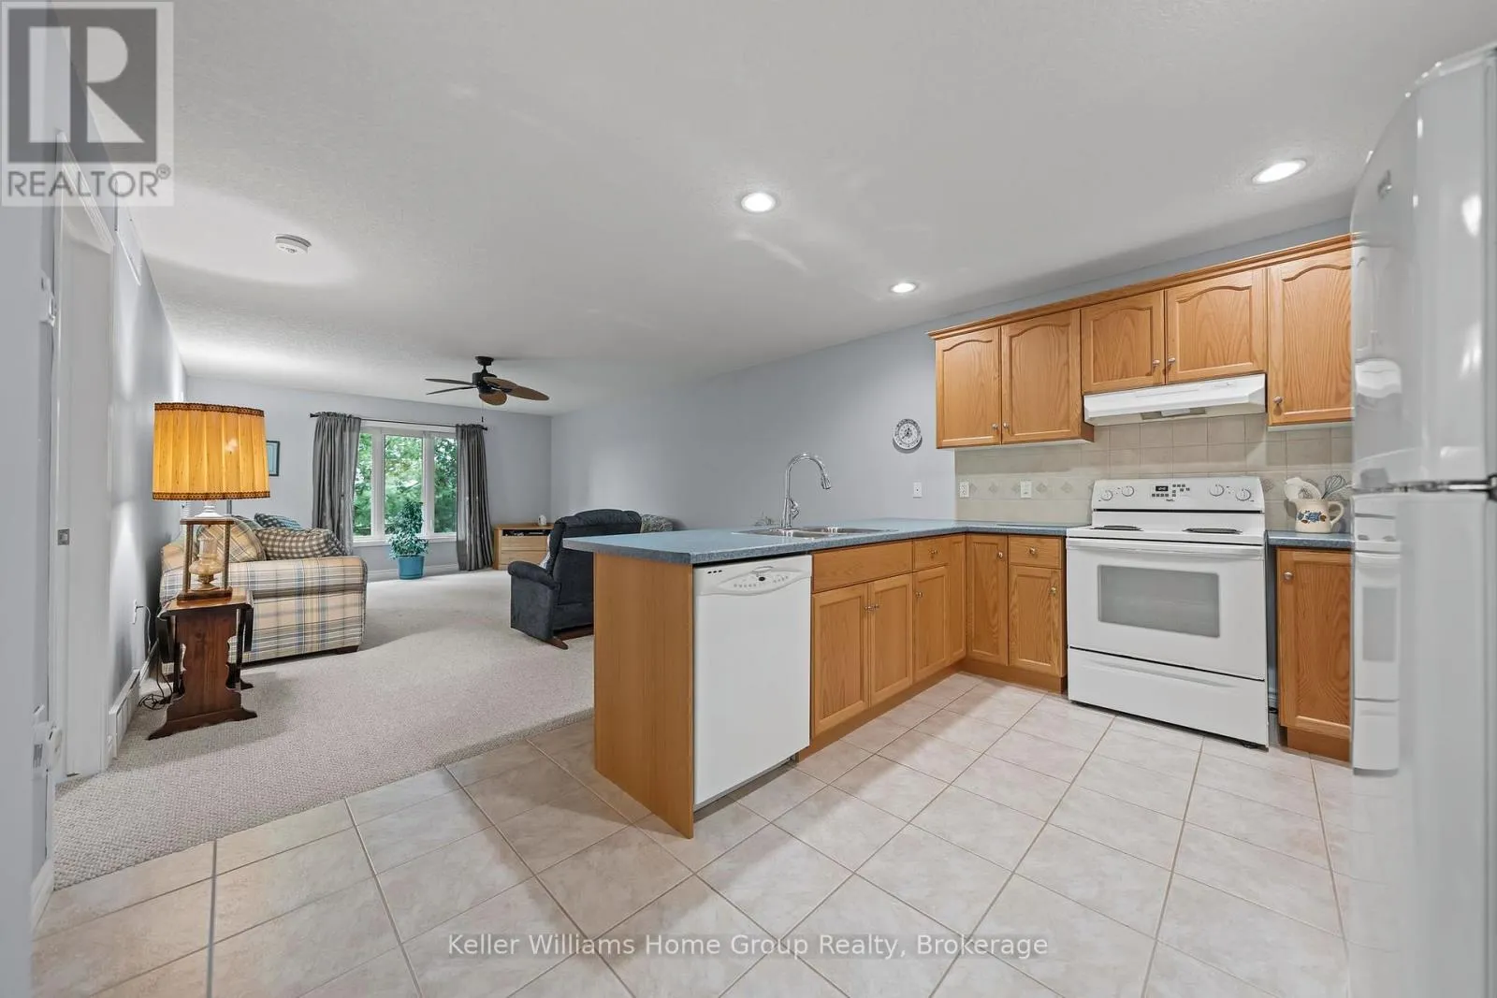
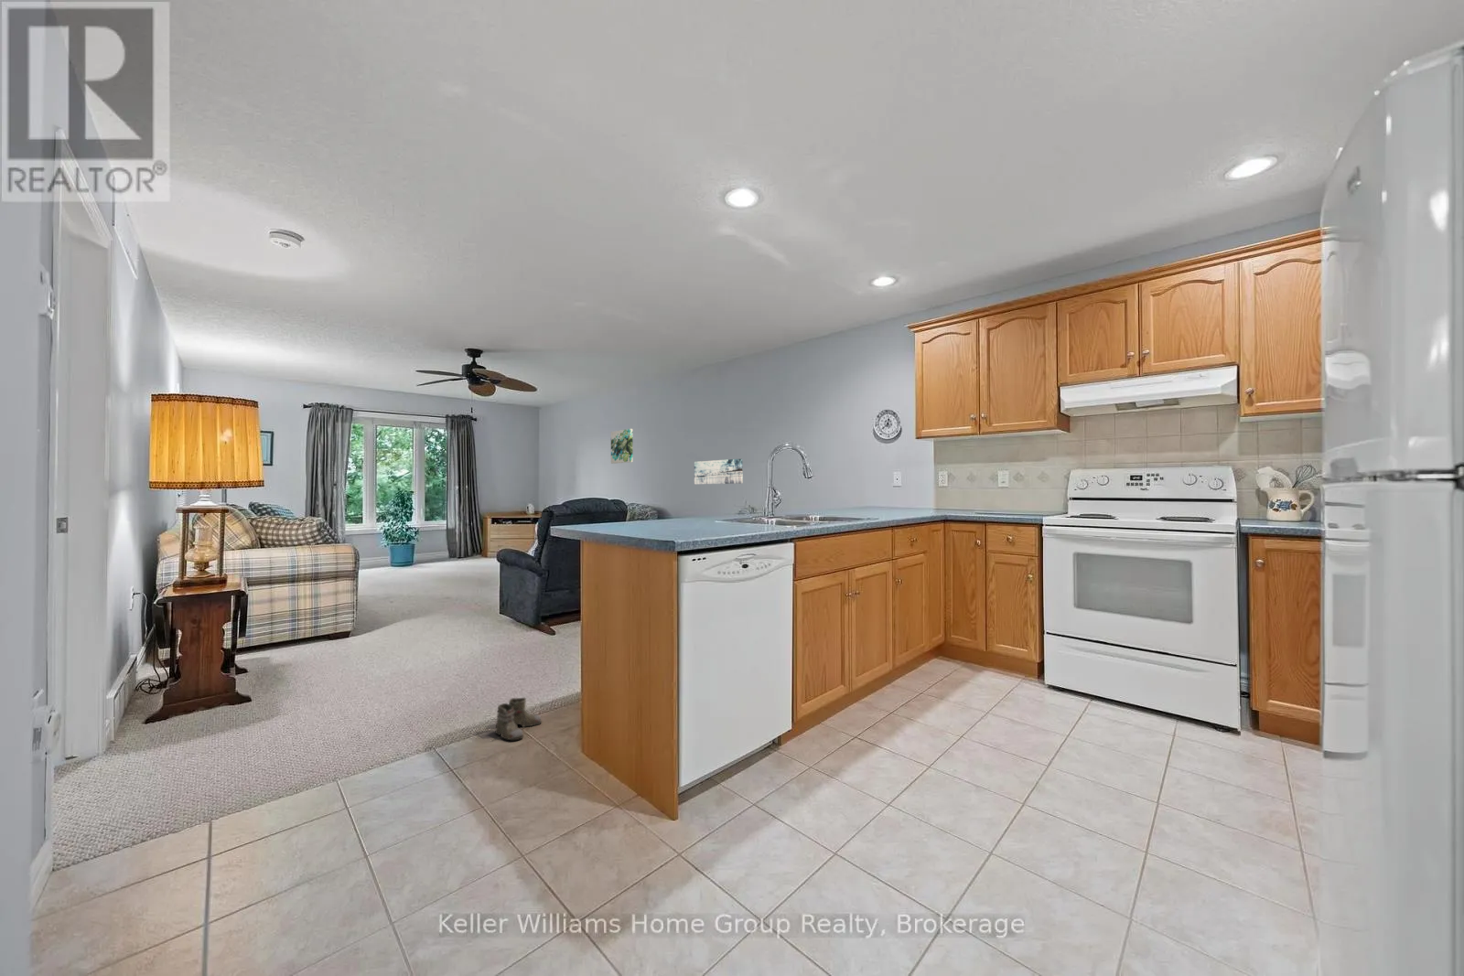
+ wall art (717, 472)
+ wall art (621, 447)
+ boots (516, 717)
